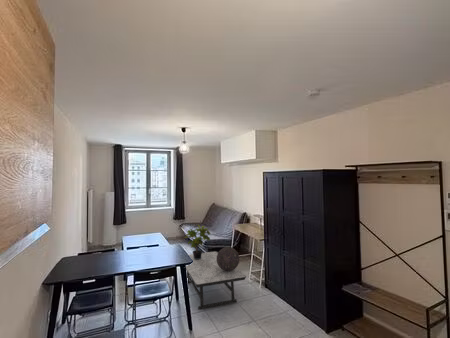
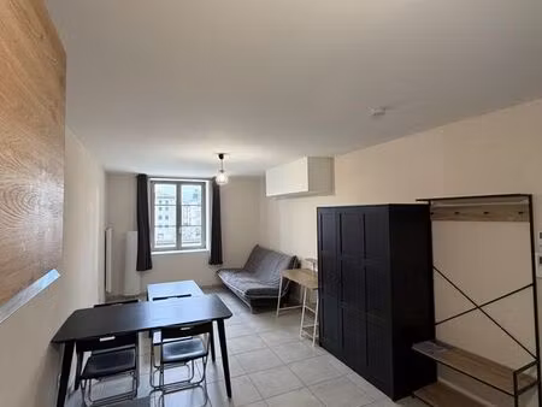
- decorative sphere (227, 258)
- coffee table (208, 278)
- potted plant (198, 241)
